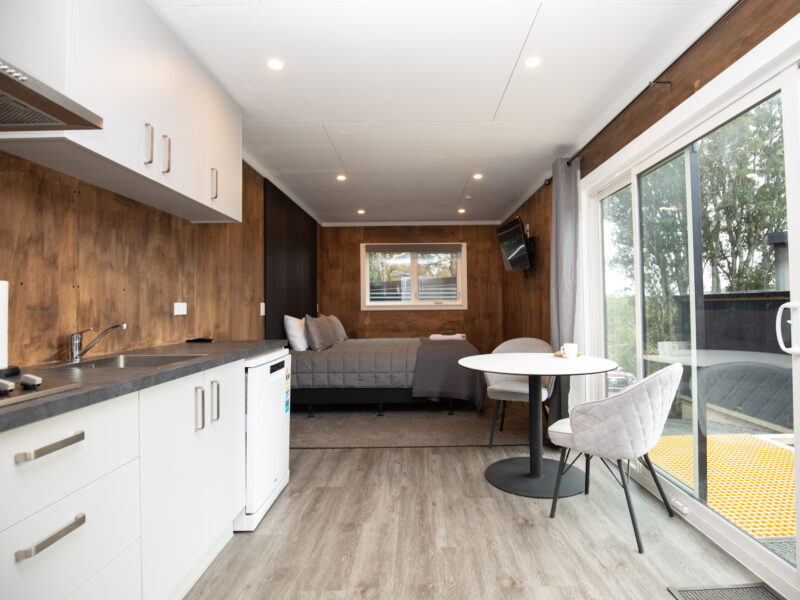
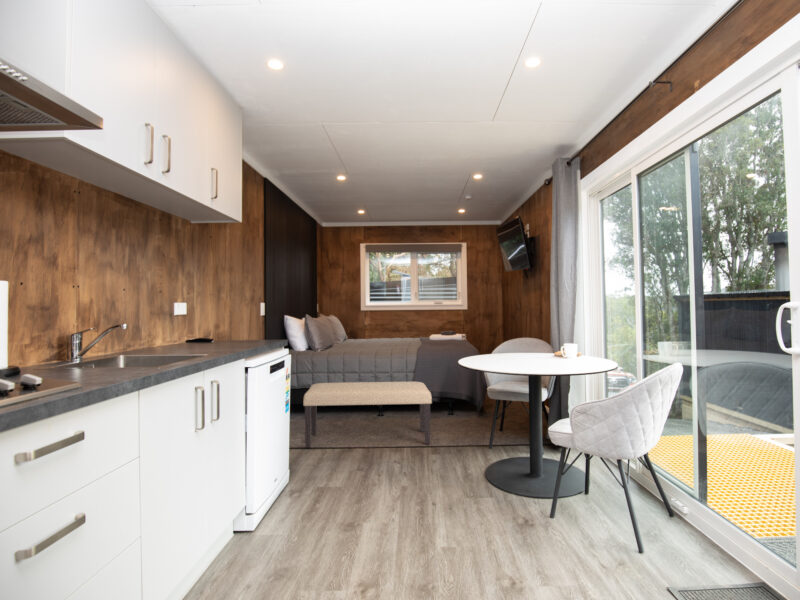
+ bench (368, 404)
